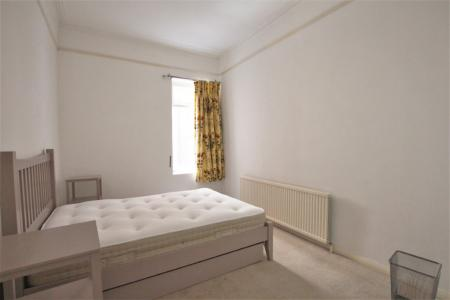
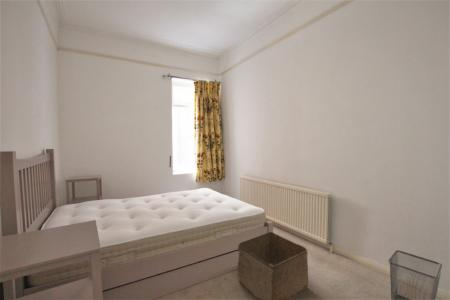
+ storage bin (272, 264)
